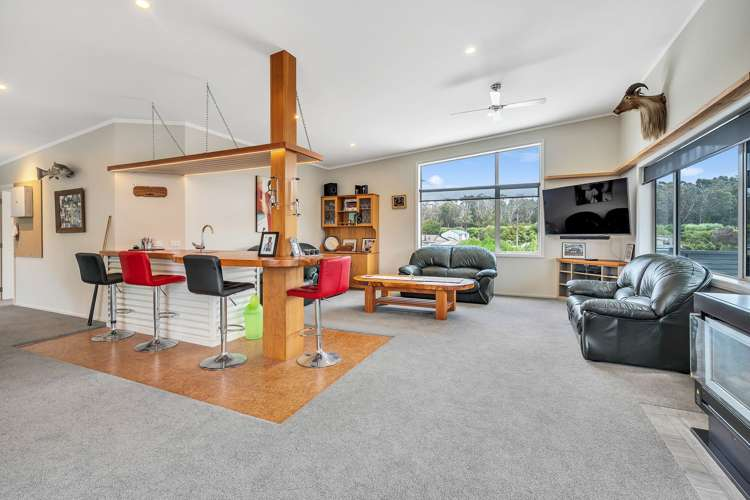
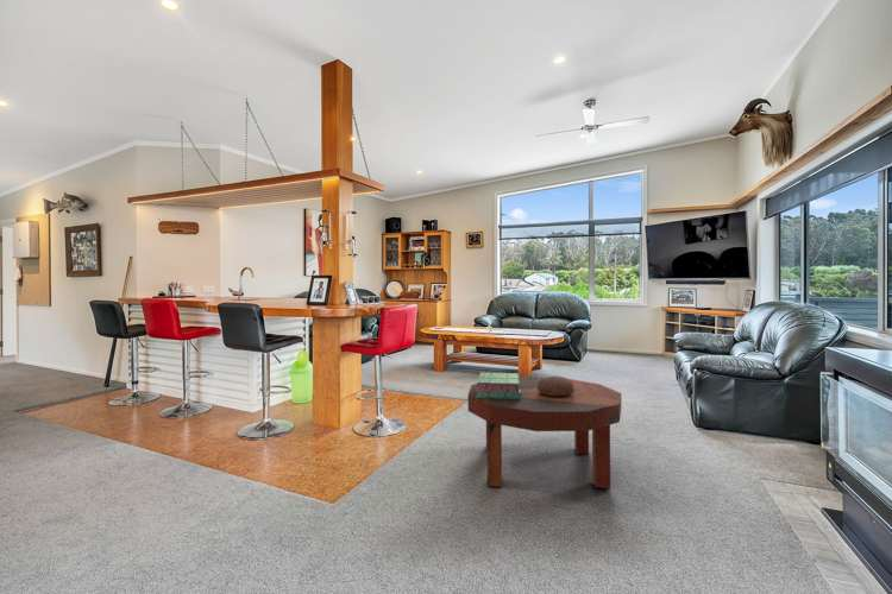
+ coffee table (544, 428)
+ stack of books (498, 384)
+ decorative bowl (555, 385)
